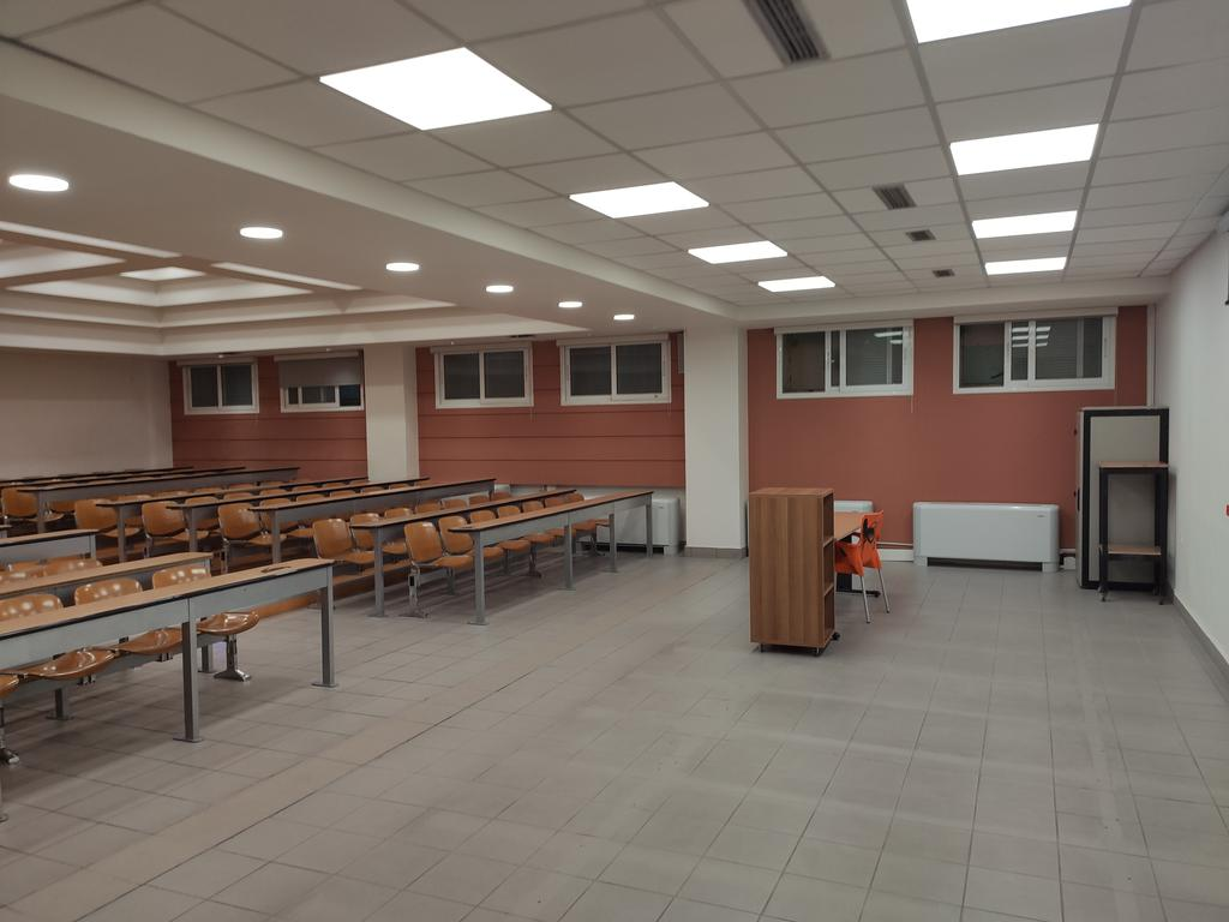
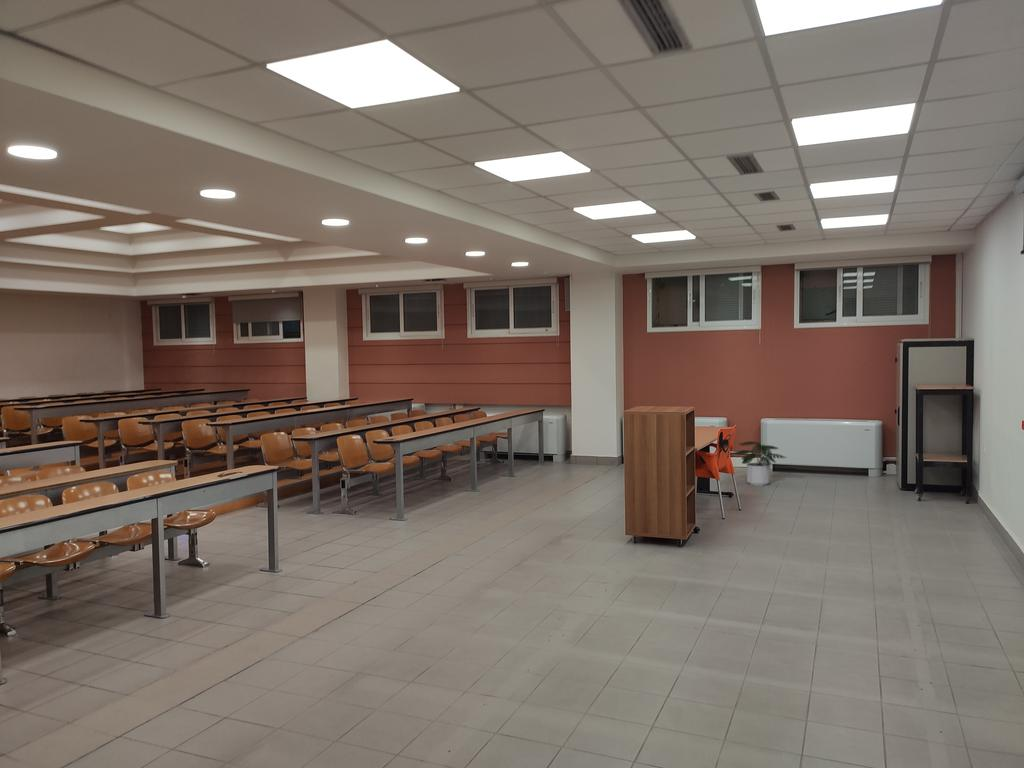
+ potted plant (759, 463)
